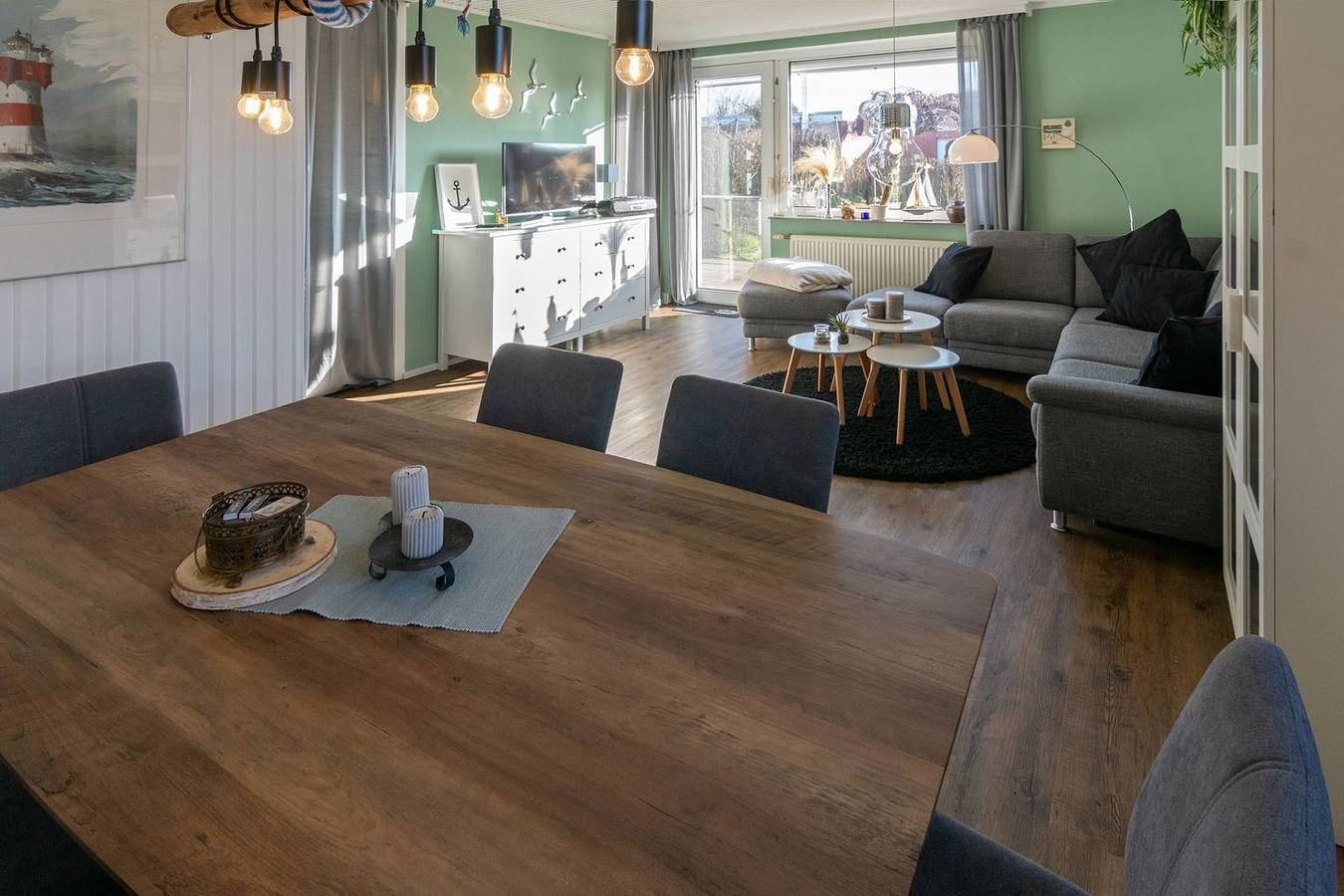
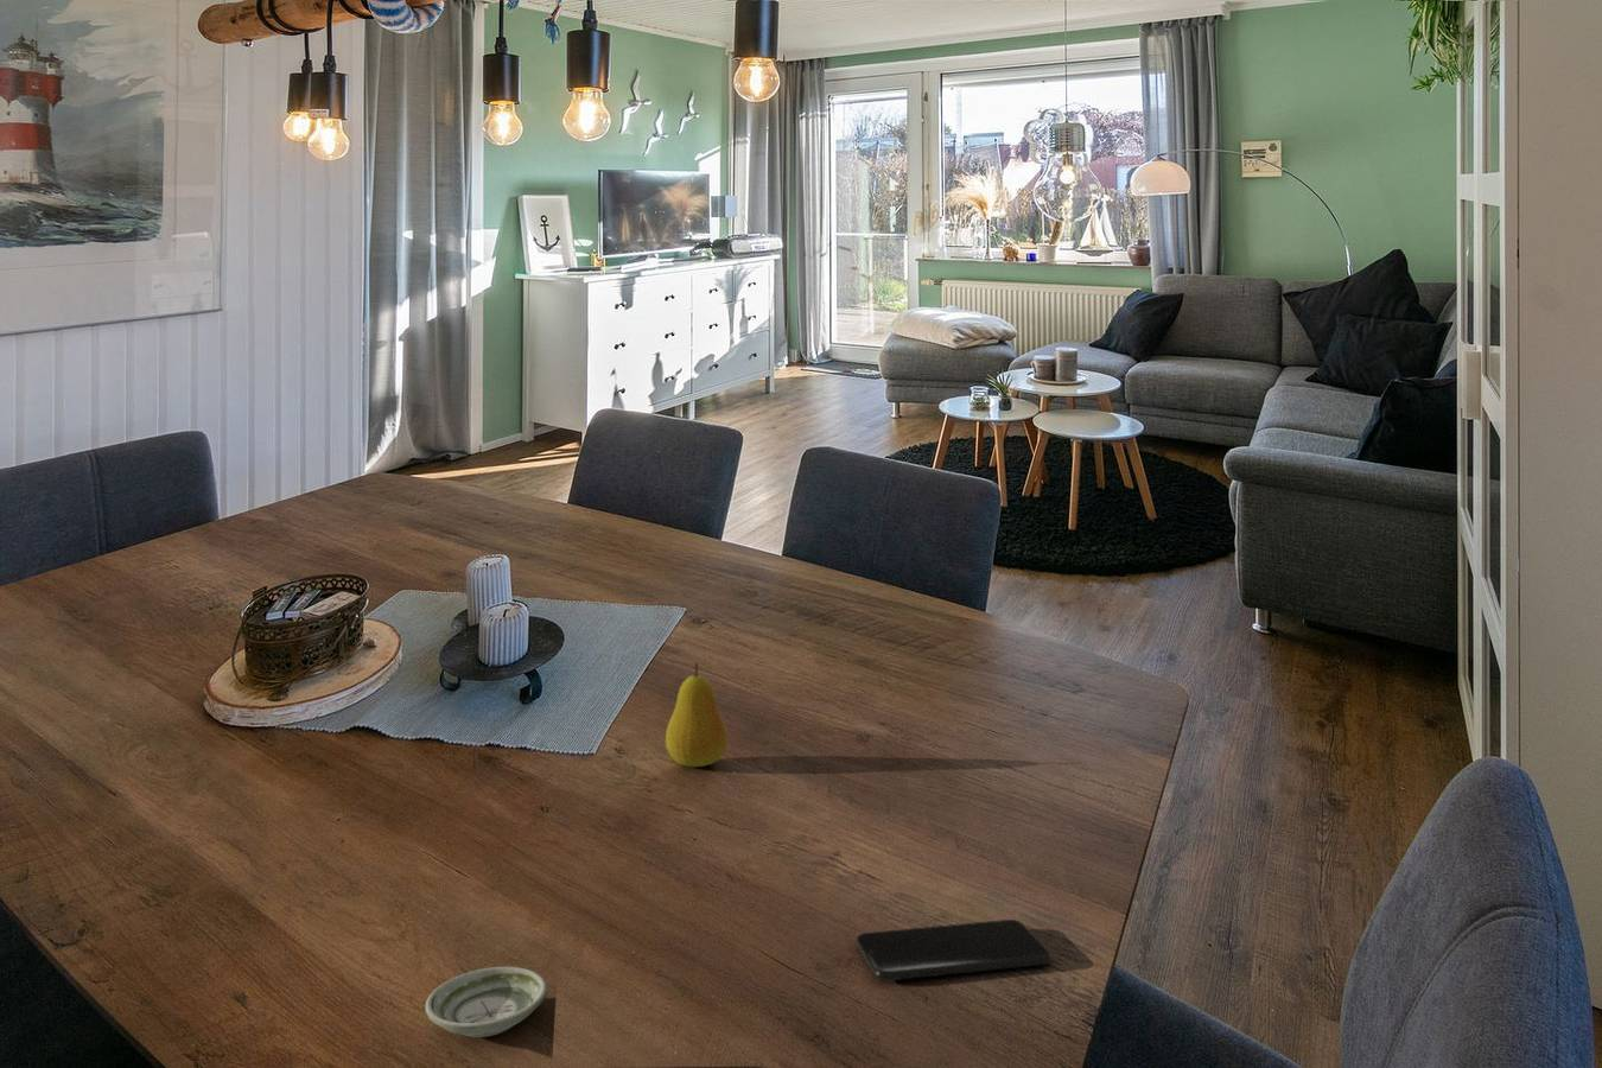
+ smartphone (951, 948)
+ fruit (696, 712)
+ saucer (486, 1006)
